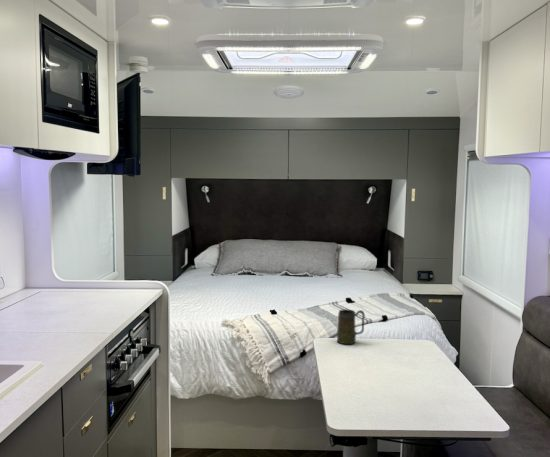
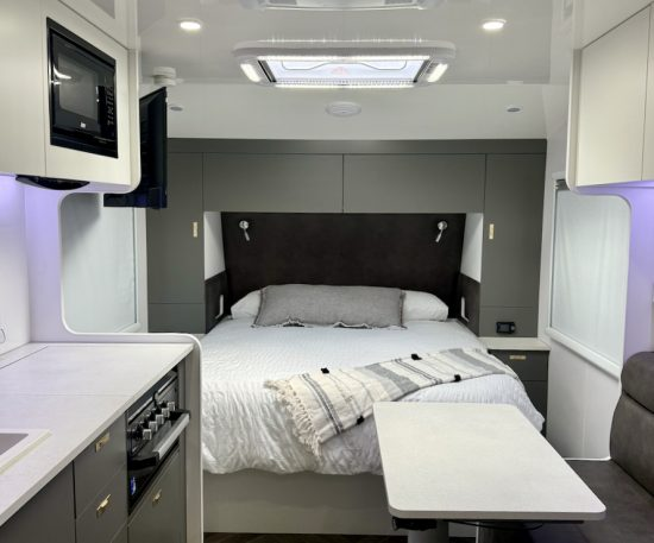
- mug (350, 326)
